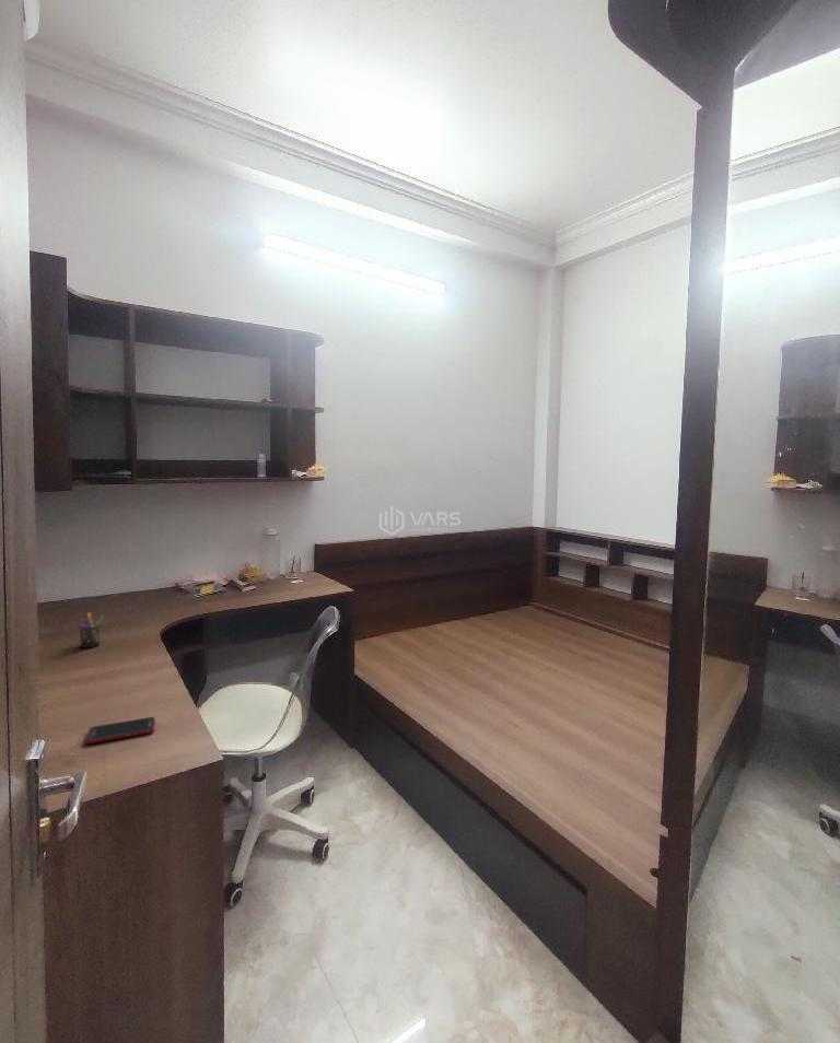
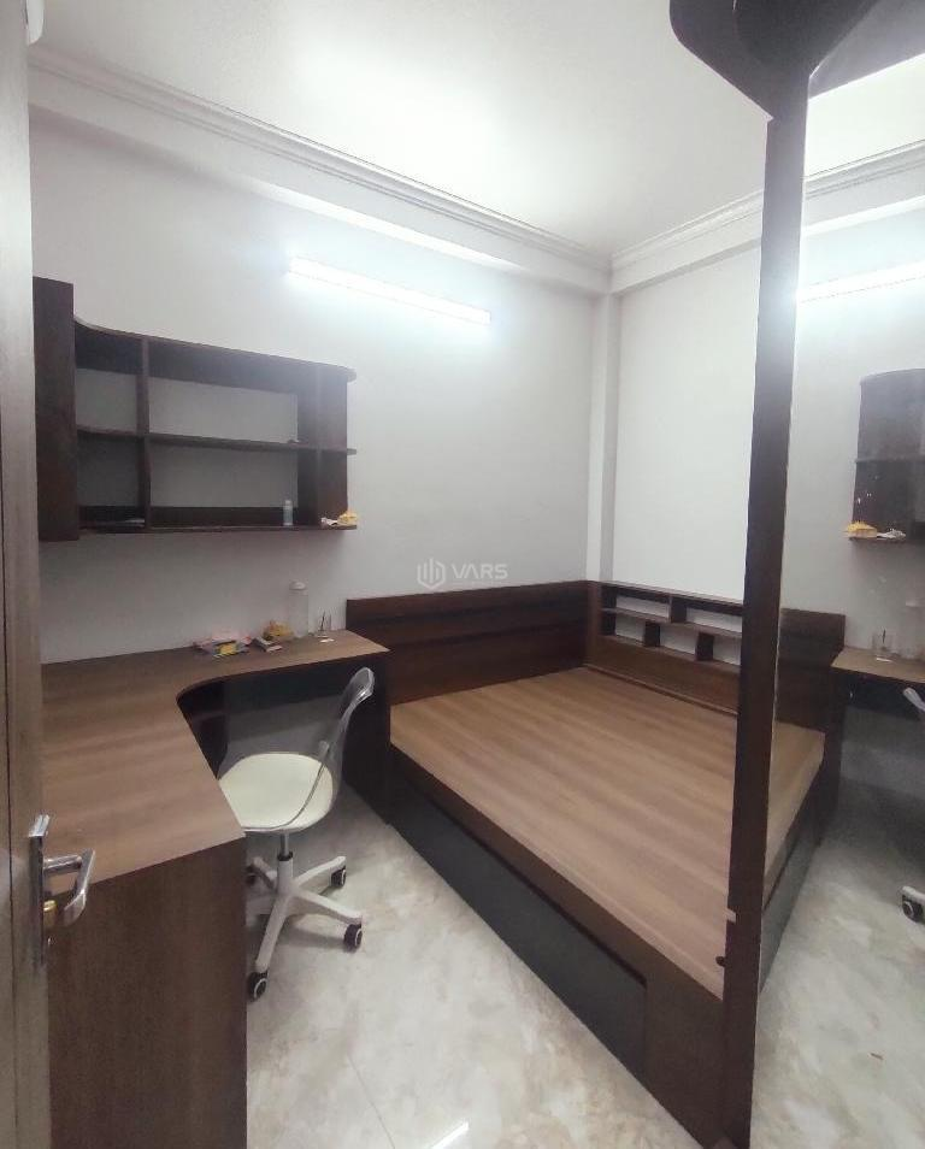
- pen holder (92, 628)
- cell phone (121, 729)
